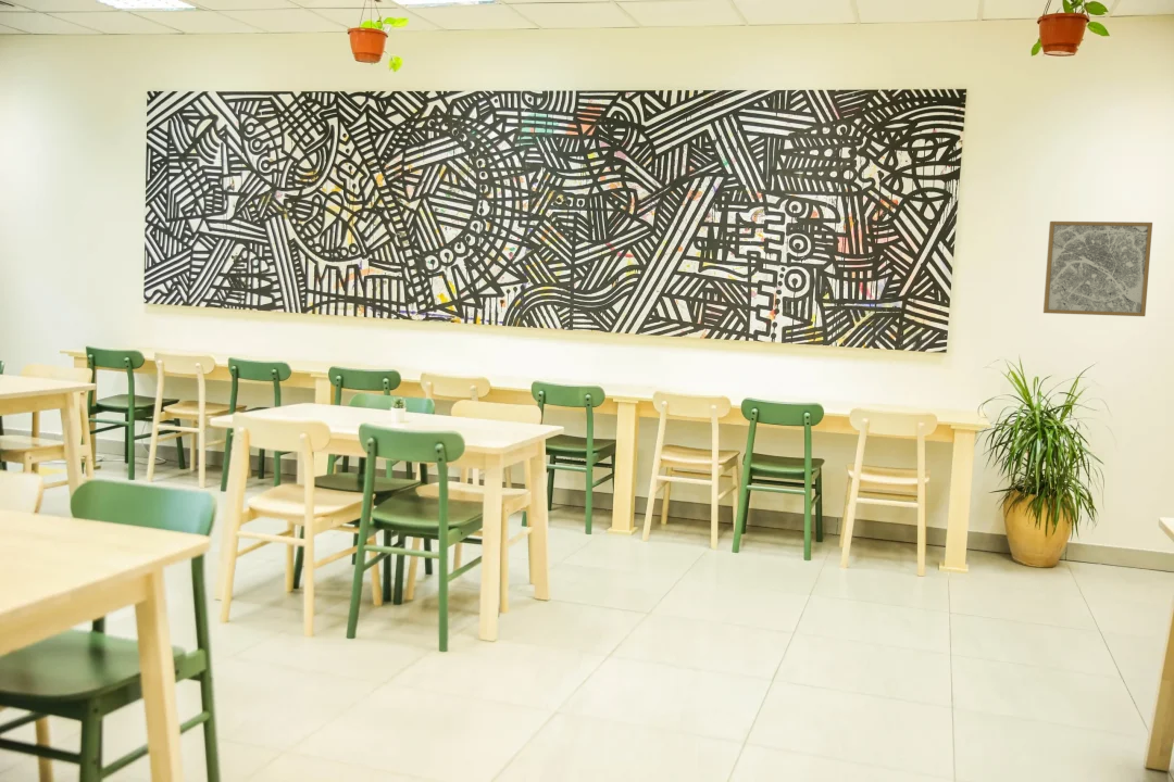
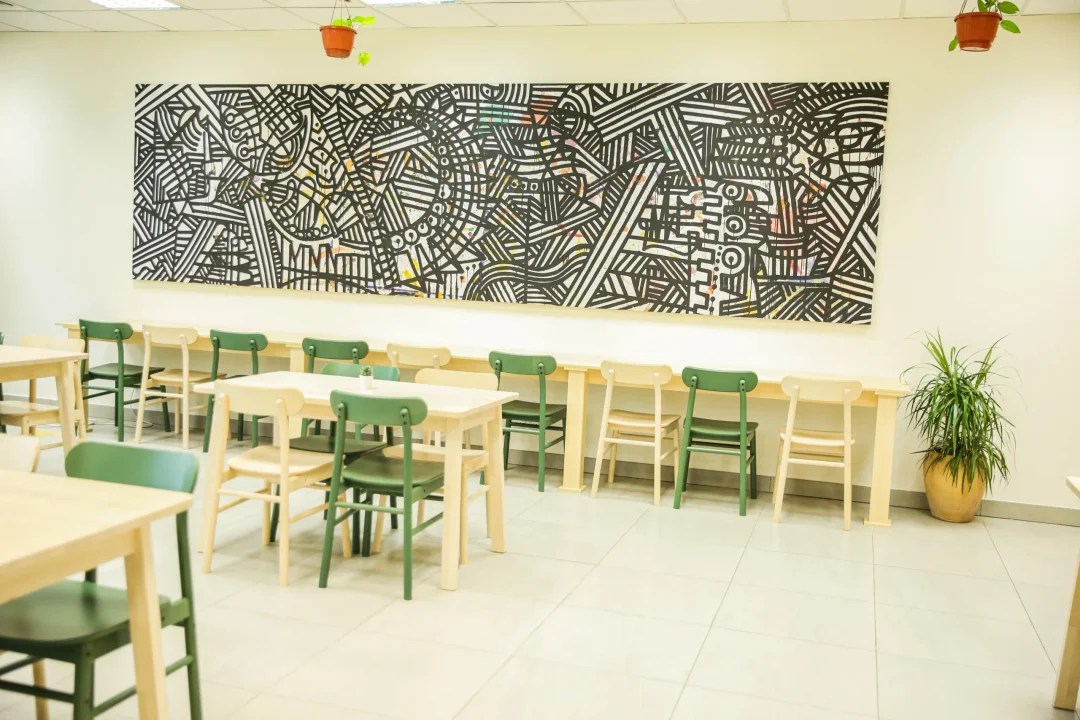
- wall art (1097, 268)
